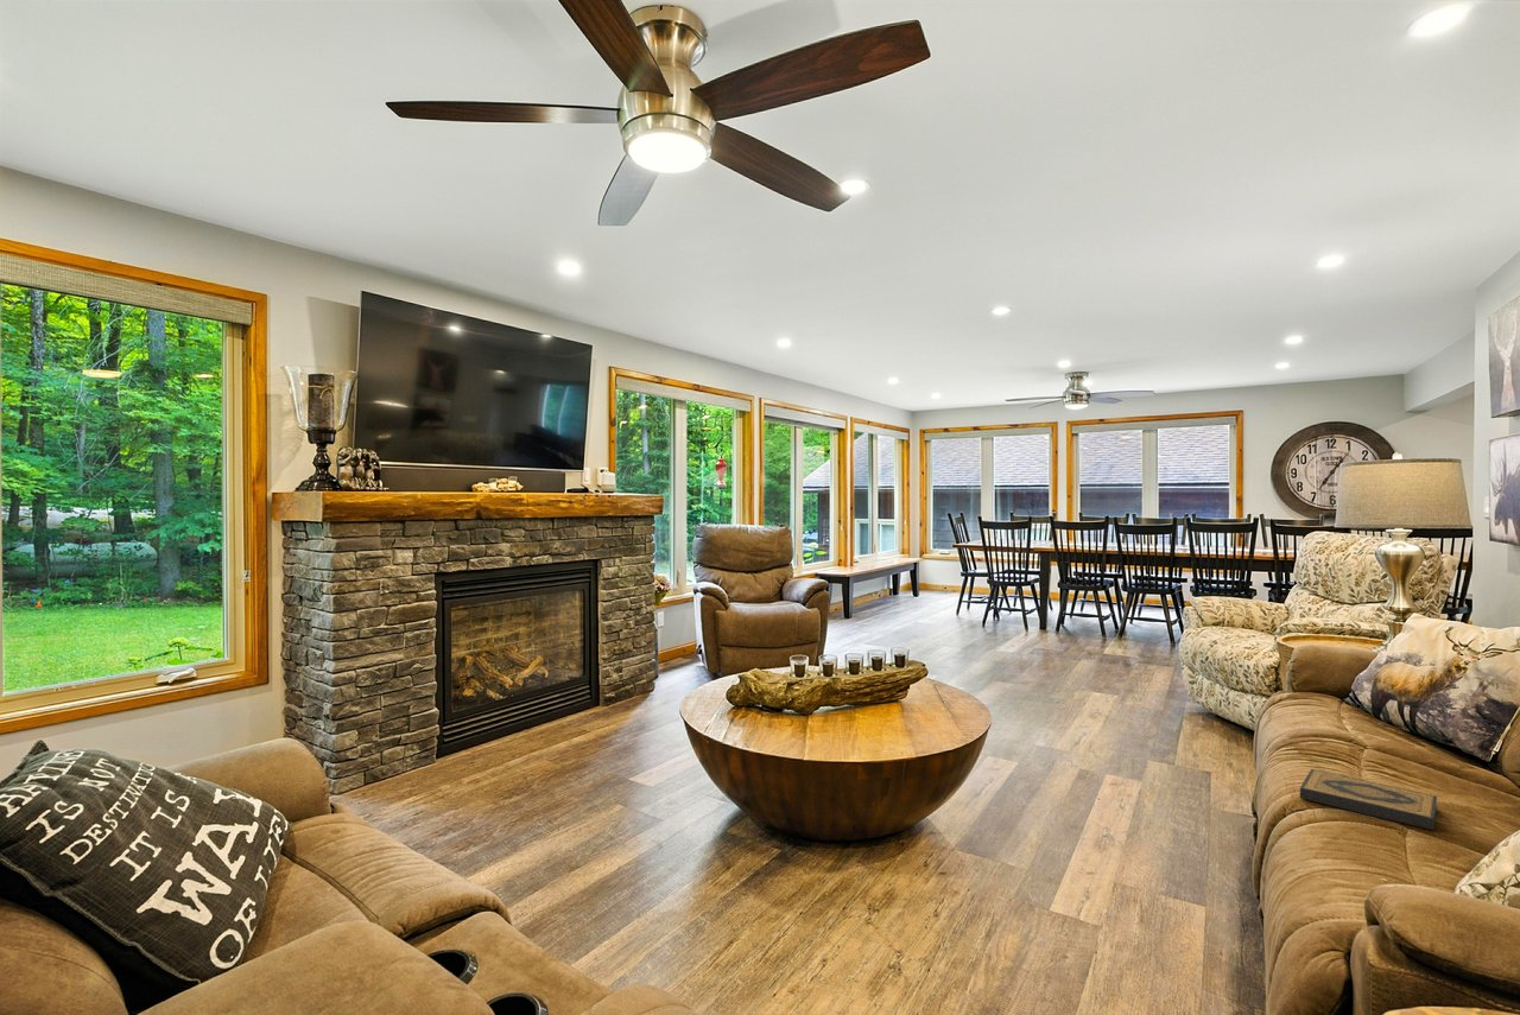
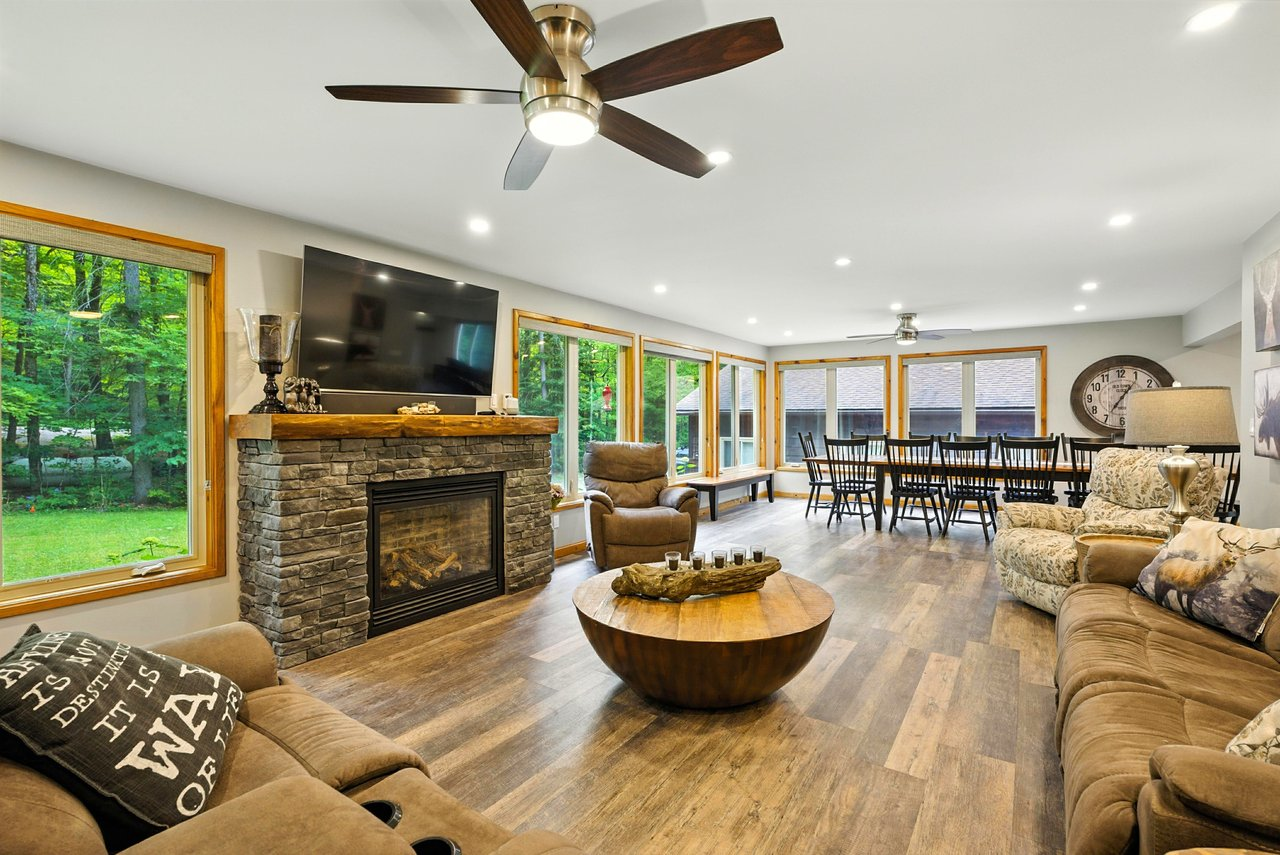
- hardback book (1367, 797)
